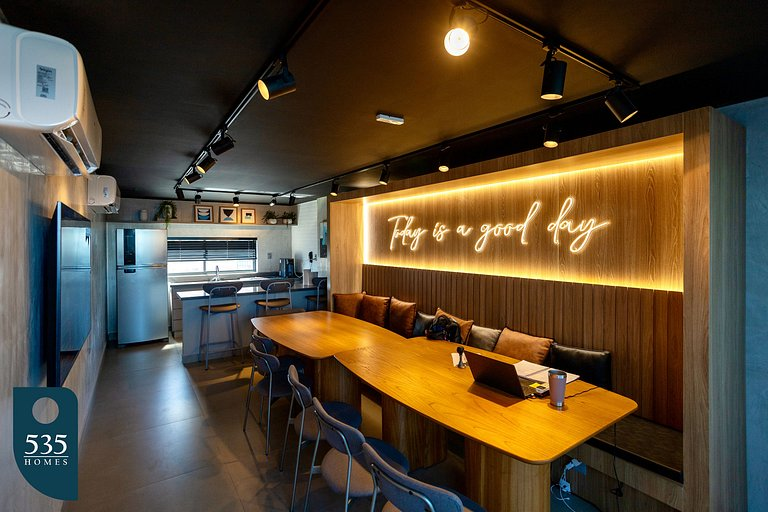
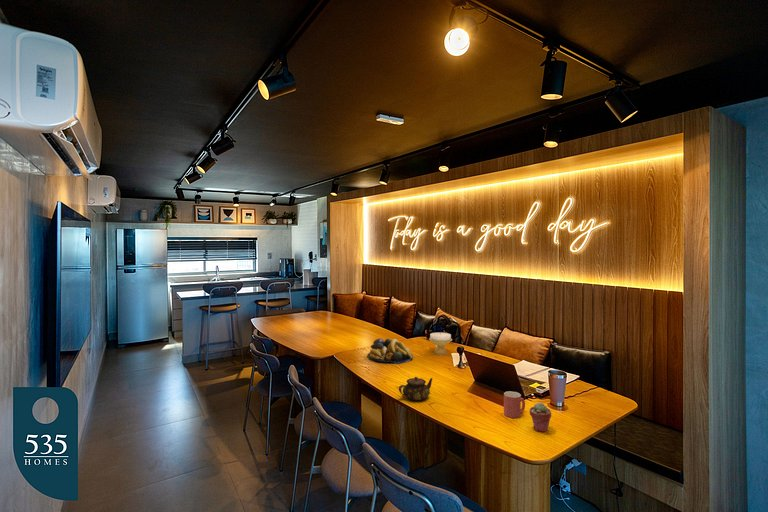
+ candle holder (440, 342)
+ fruit bowl (390, 348)
+ teapot (416, 386)
+ potted succulent (540, 415)
+ mug (515, 403)
